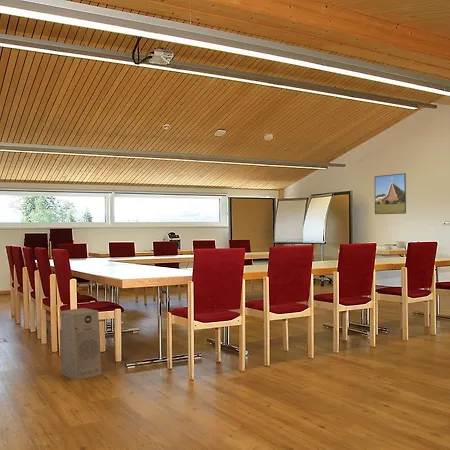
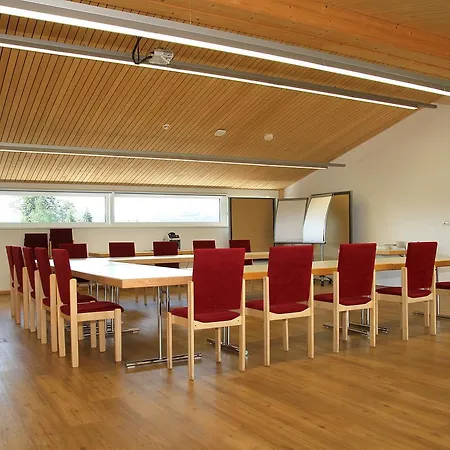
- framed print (389, 194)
- air purifier (80, 342)
